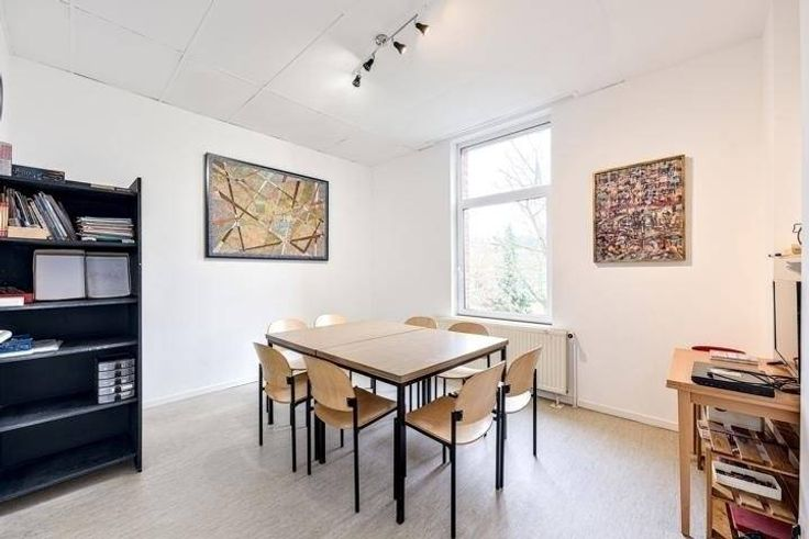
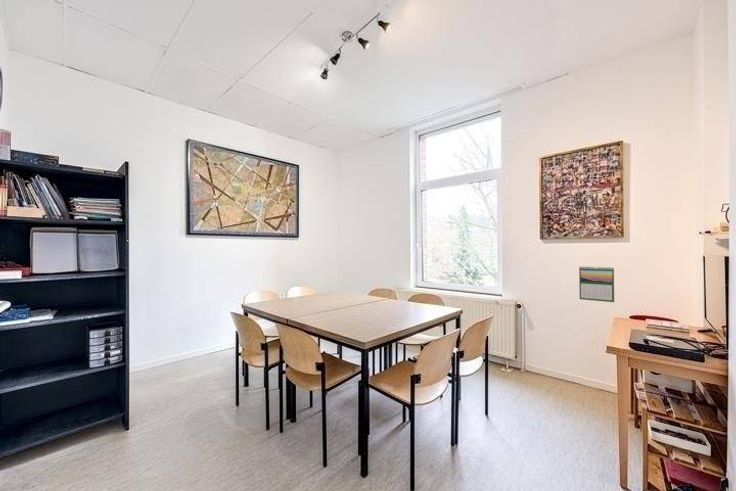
+ calendar (596, 283)
